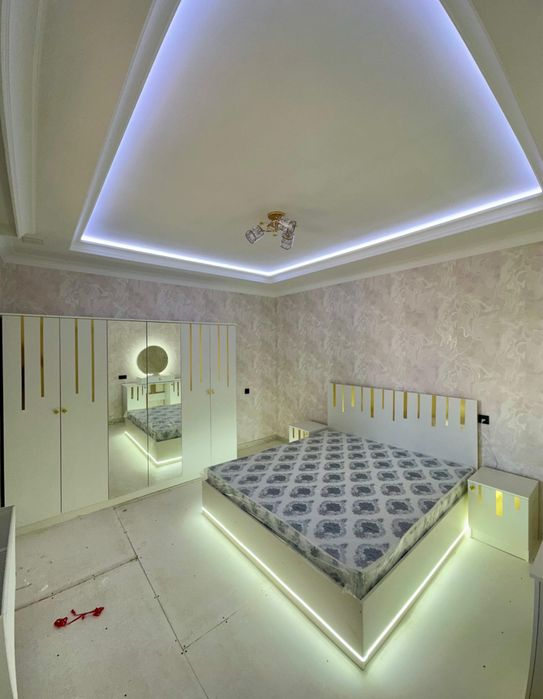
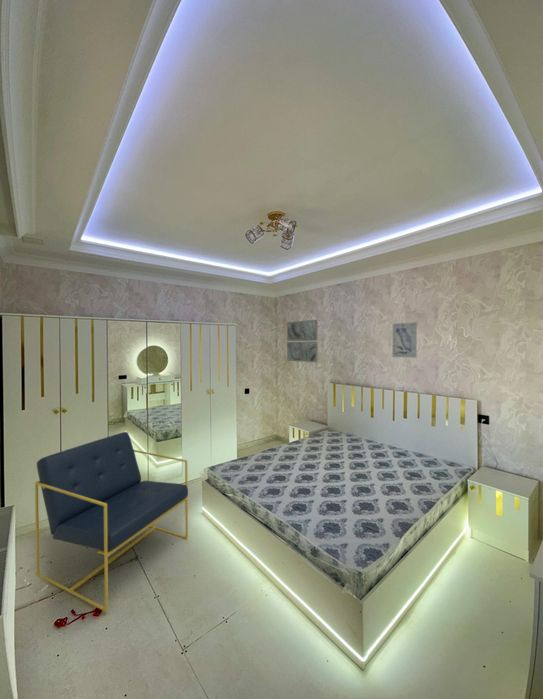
+ wall art (301, 340)
+ wall art (404, 340)
+ armchair (117, 502)
